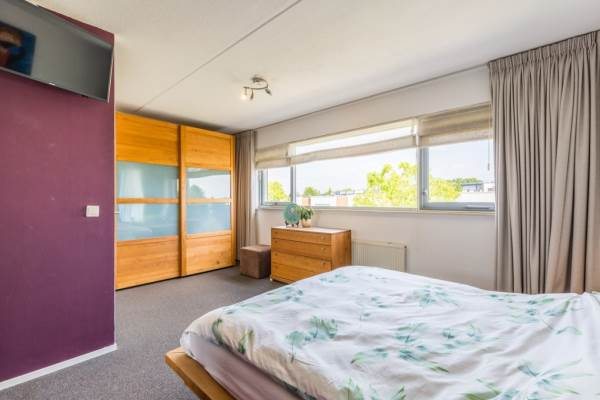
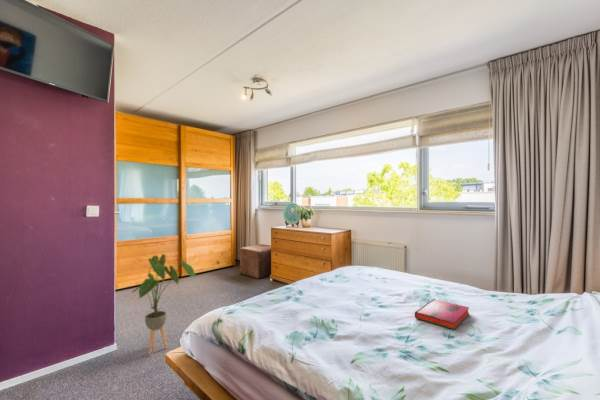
+ house plant (158, 300)
+ hardback book (442, 312)
